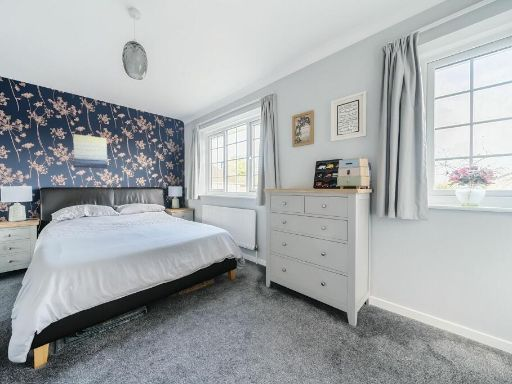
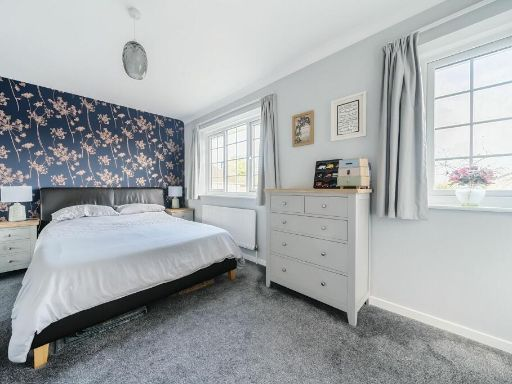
- wall art (90, 152)
